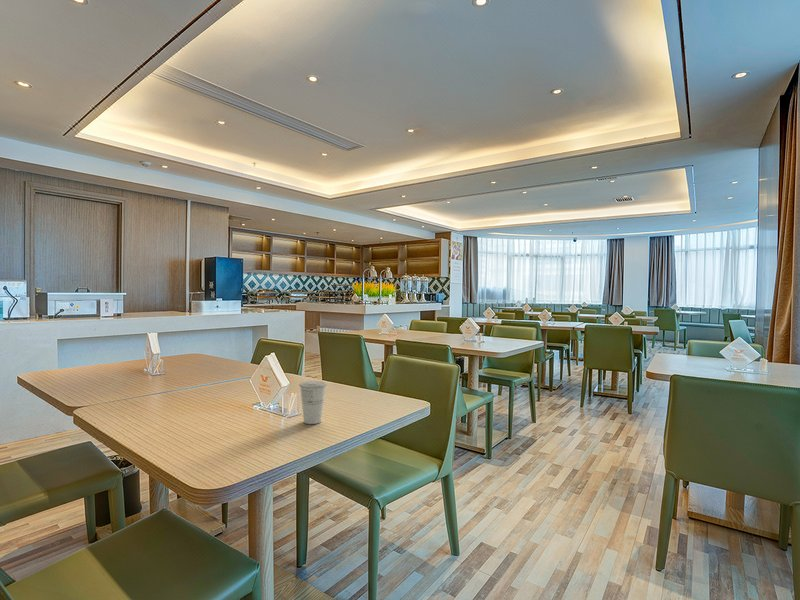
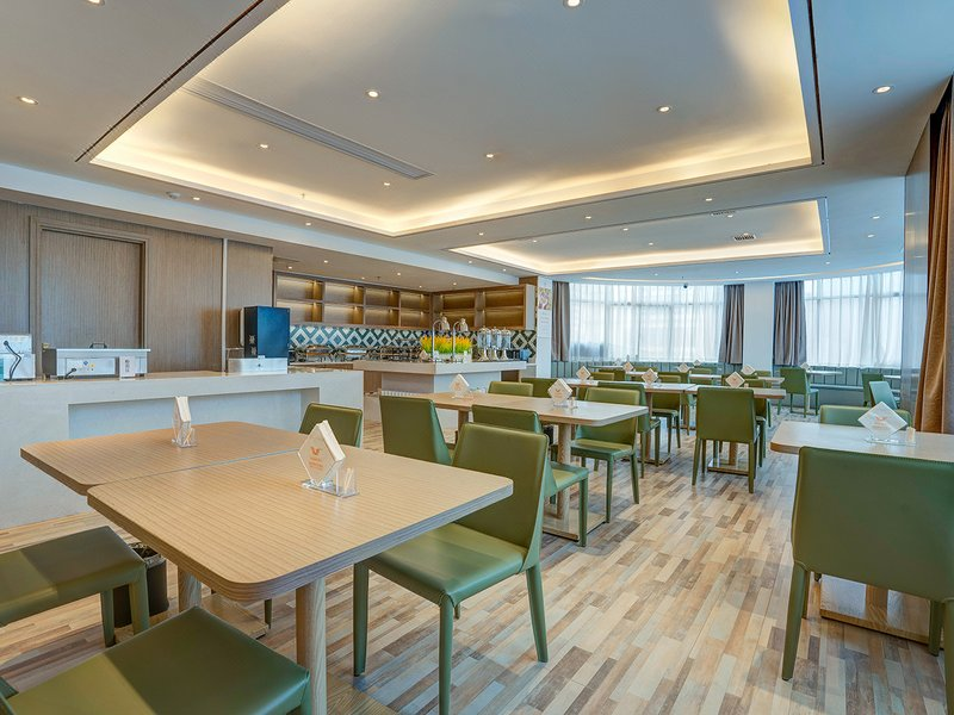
- cup (312, 402)
